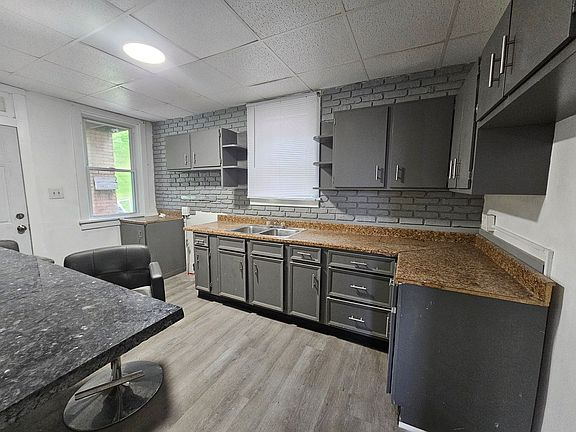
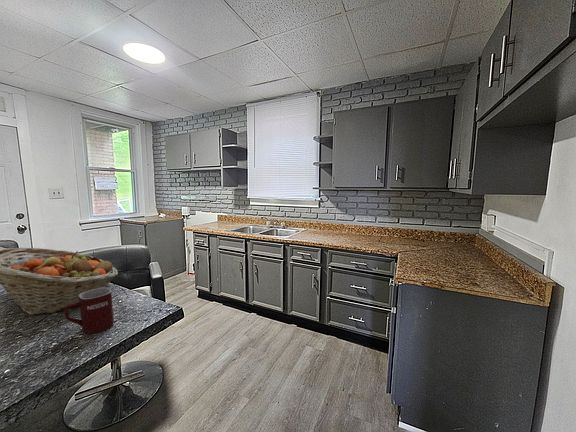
+ fruit basket (58, 272)
+ mug (89, 312)
